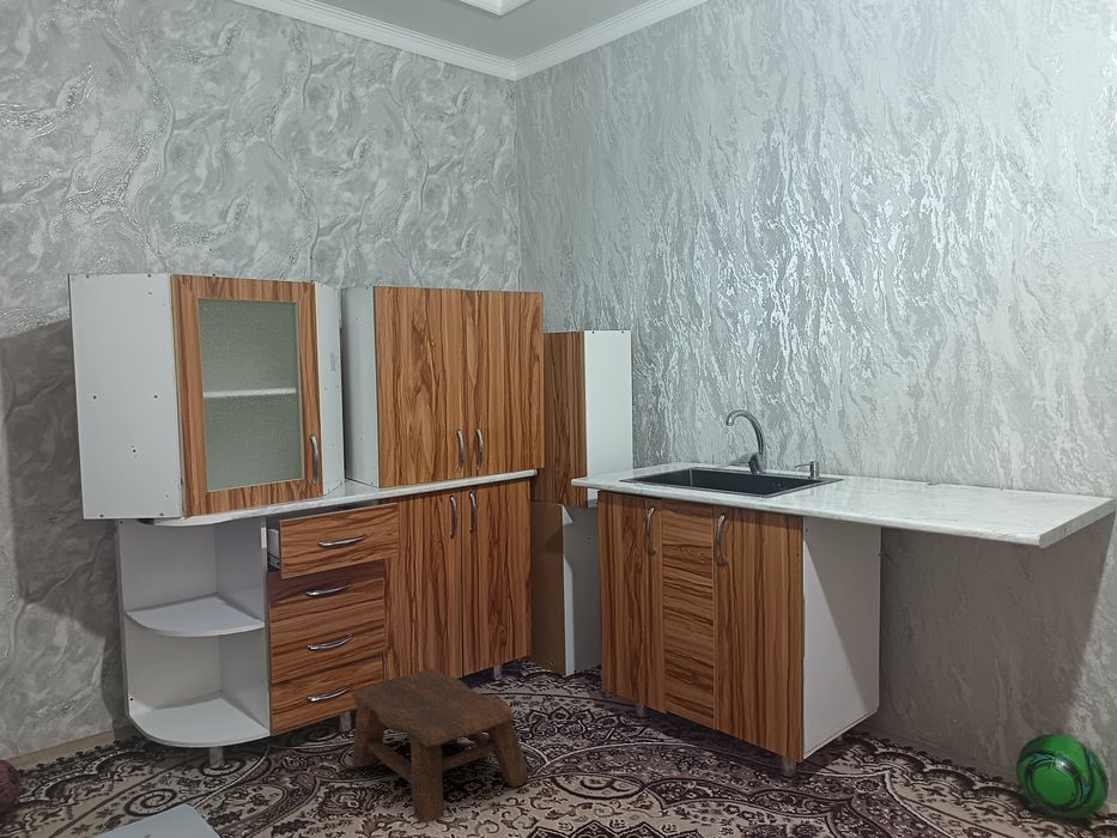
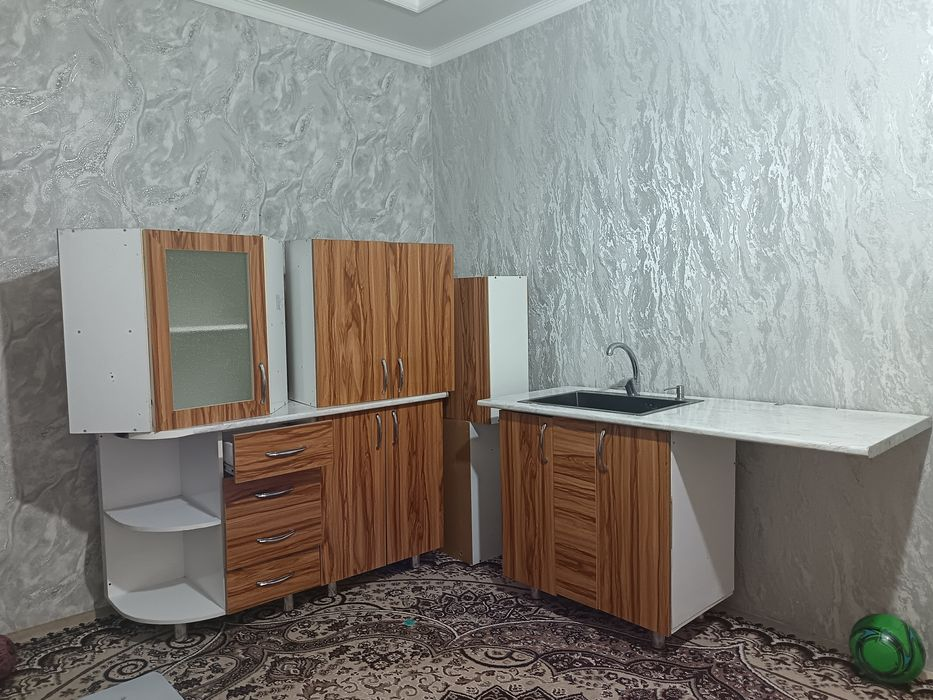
- stool (437, 735)
